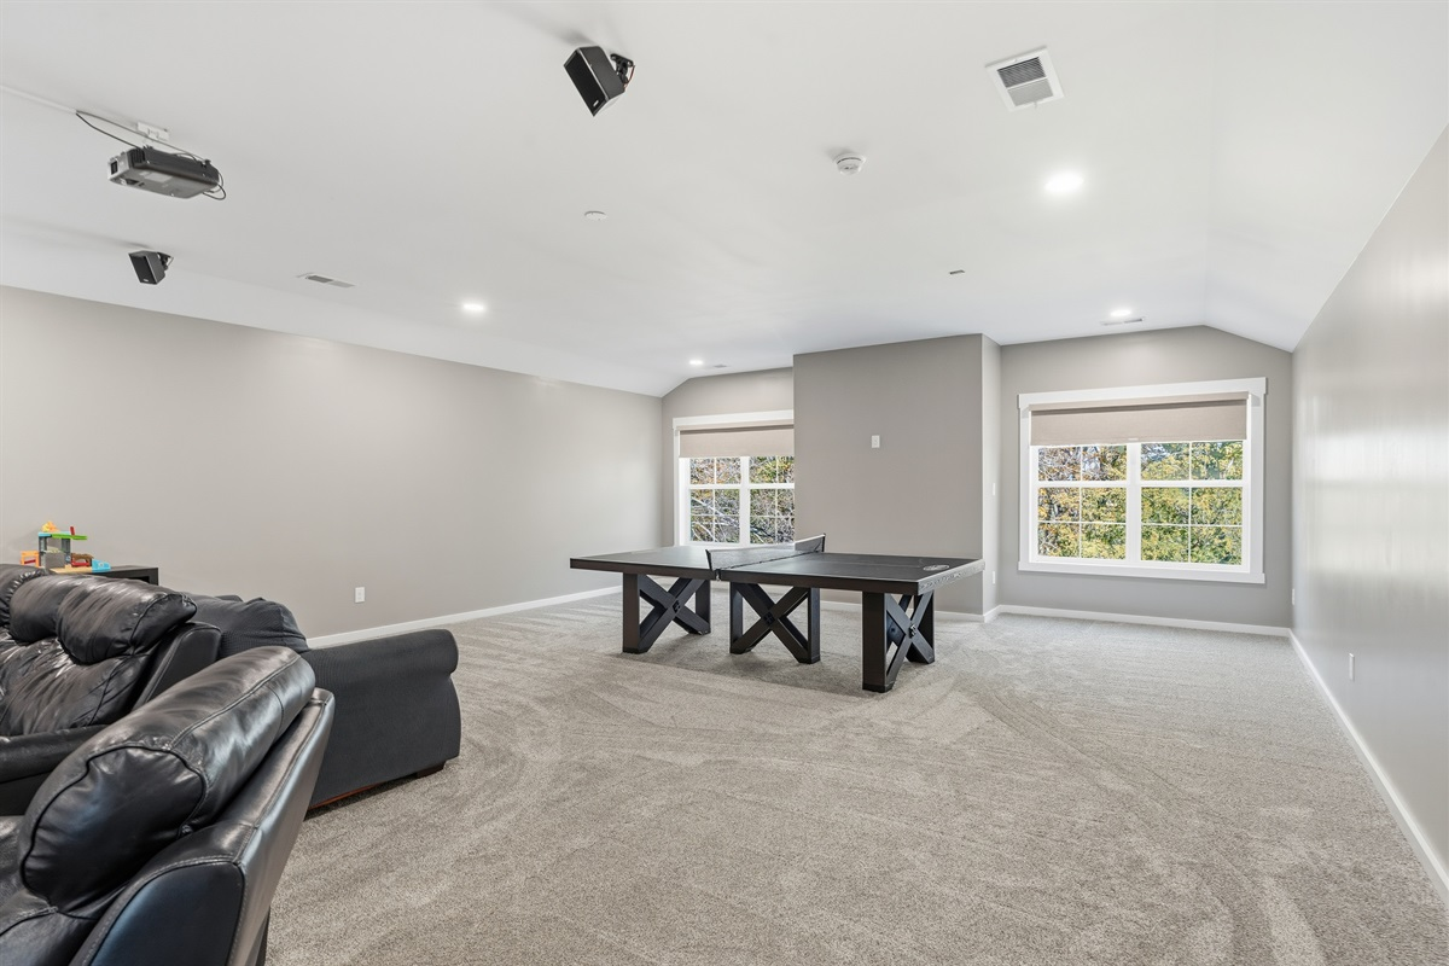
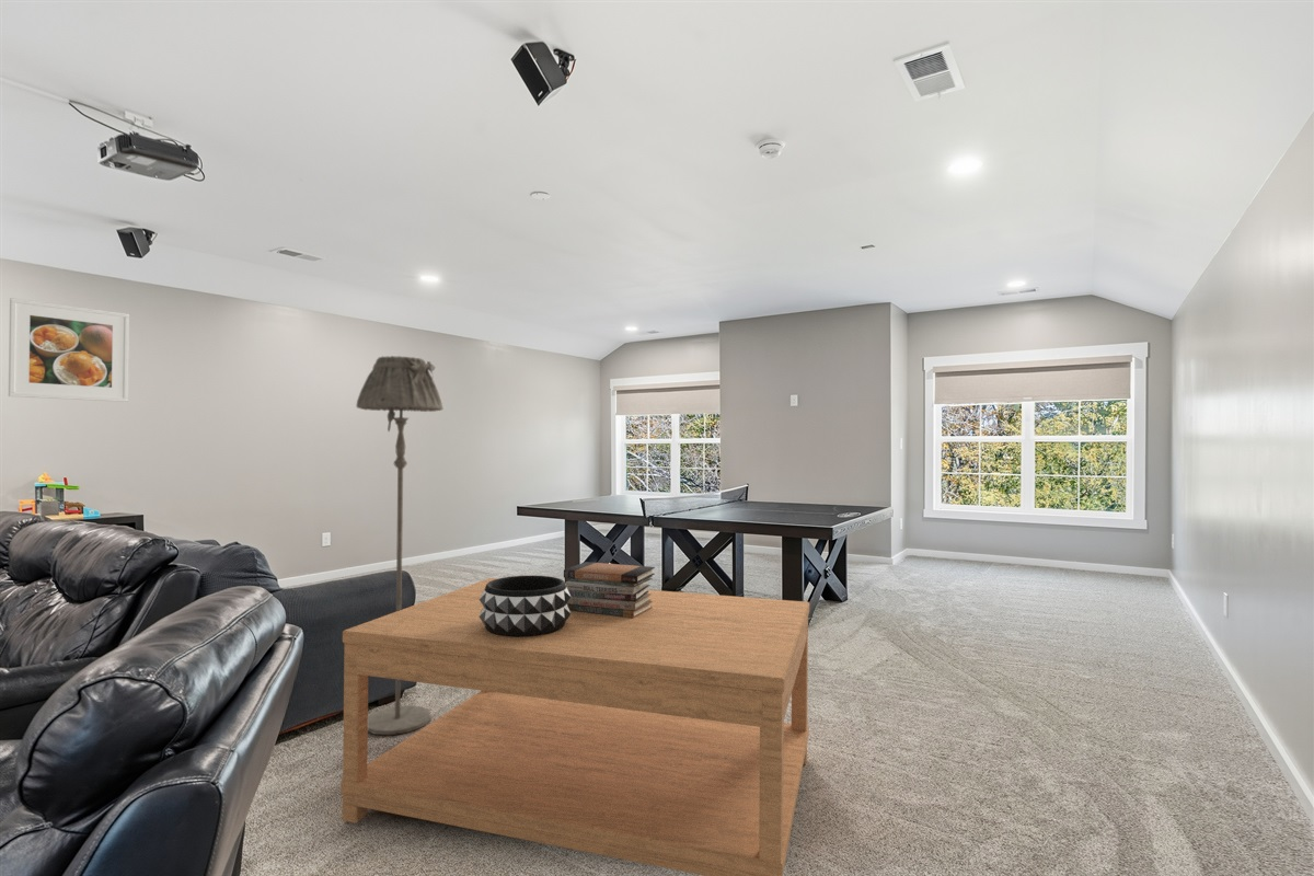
+ book stack (608, 588)
+ floor lamp (399, 539)
+ decorative bowl (526, 603)
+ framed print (71, 353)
+ coffee table (597, 701)
